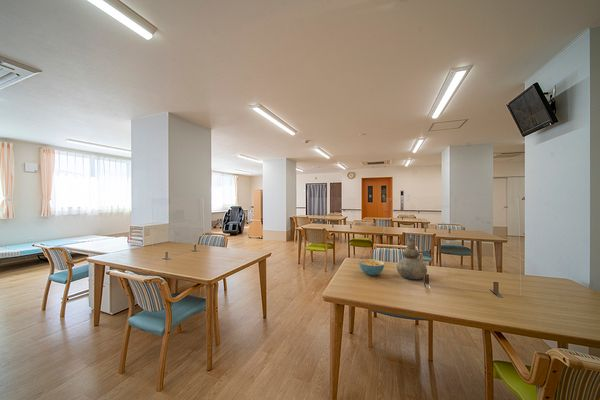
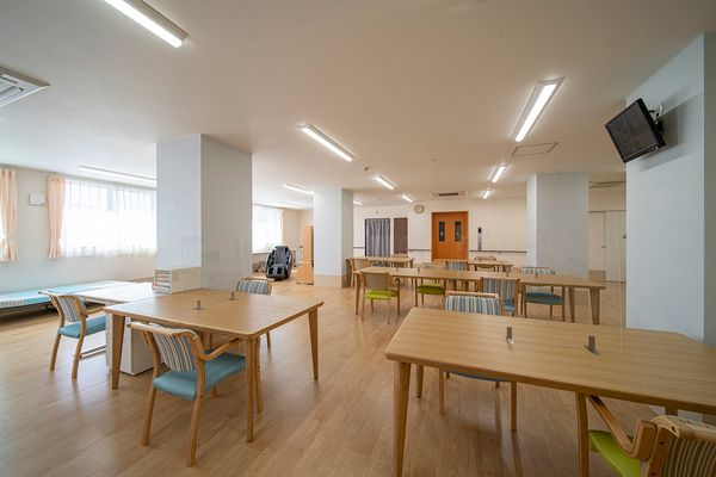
- cereal bowl (371, 268)
- vase (411, 257)
